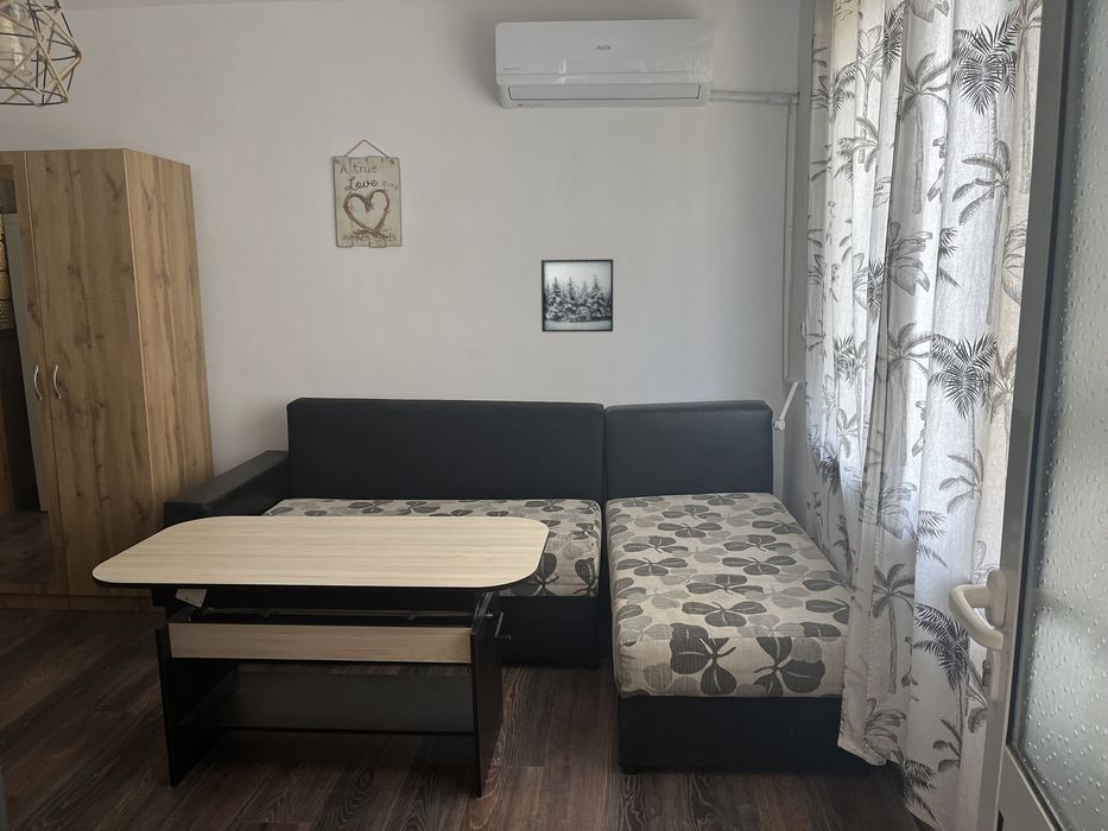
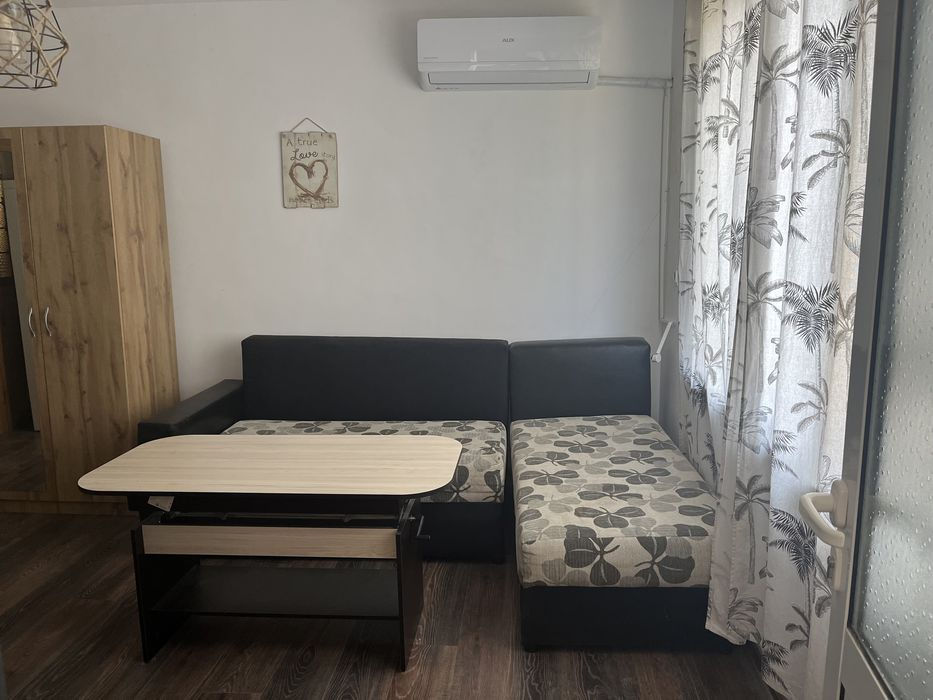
- wall art (577, 296)
